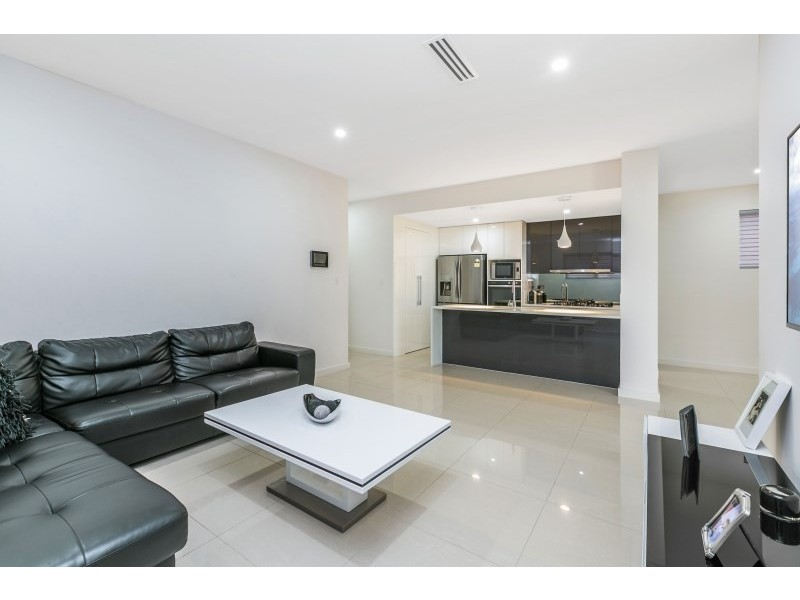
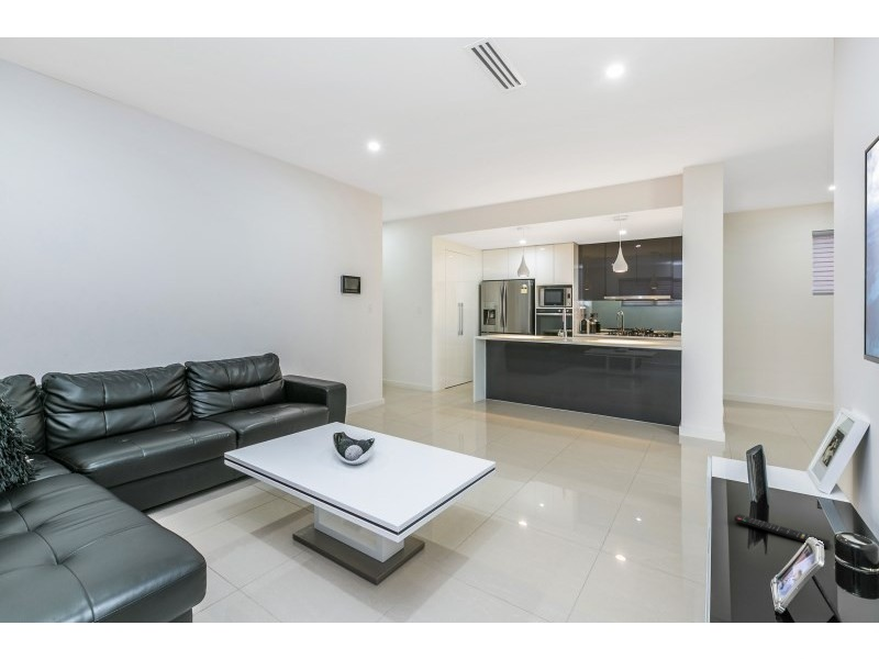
+ remote control (778, 530)
